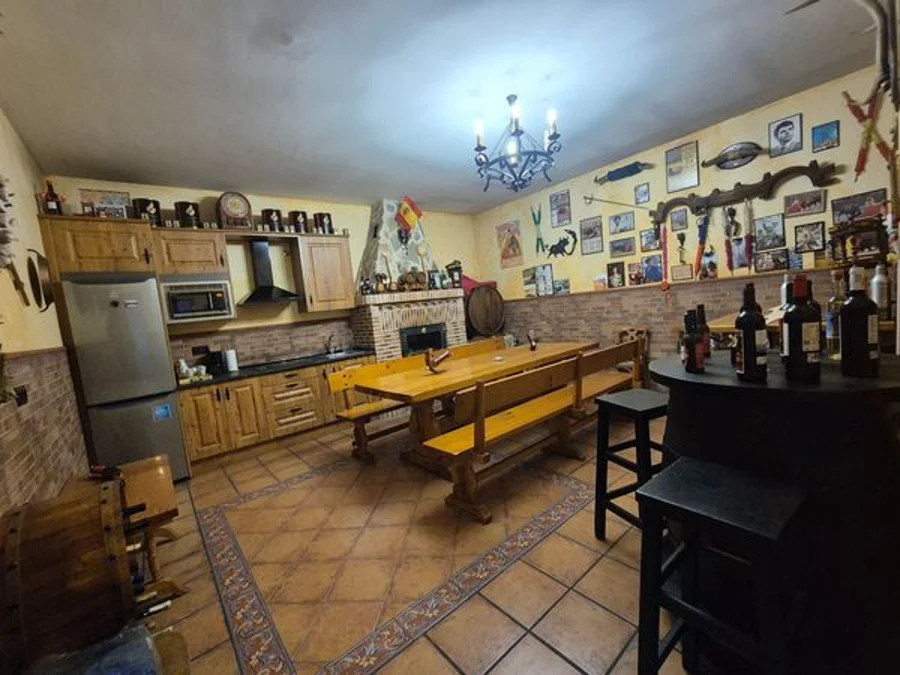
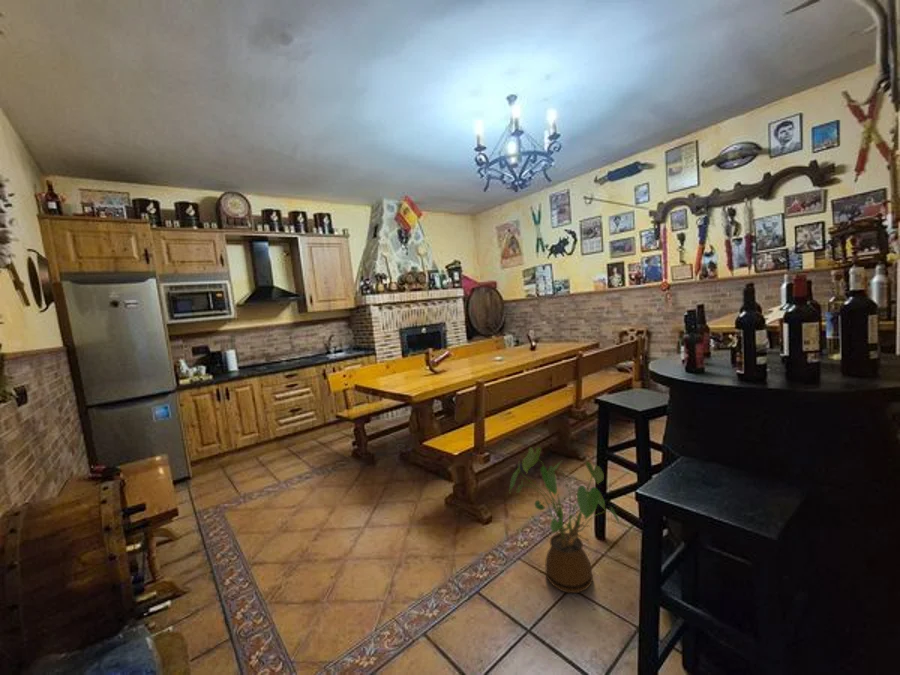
+ house plant (562, 515)
